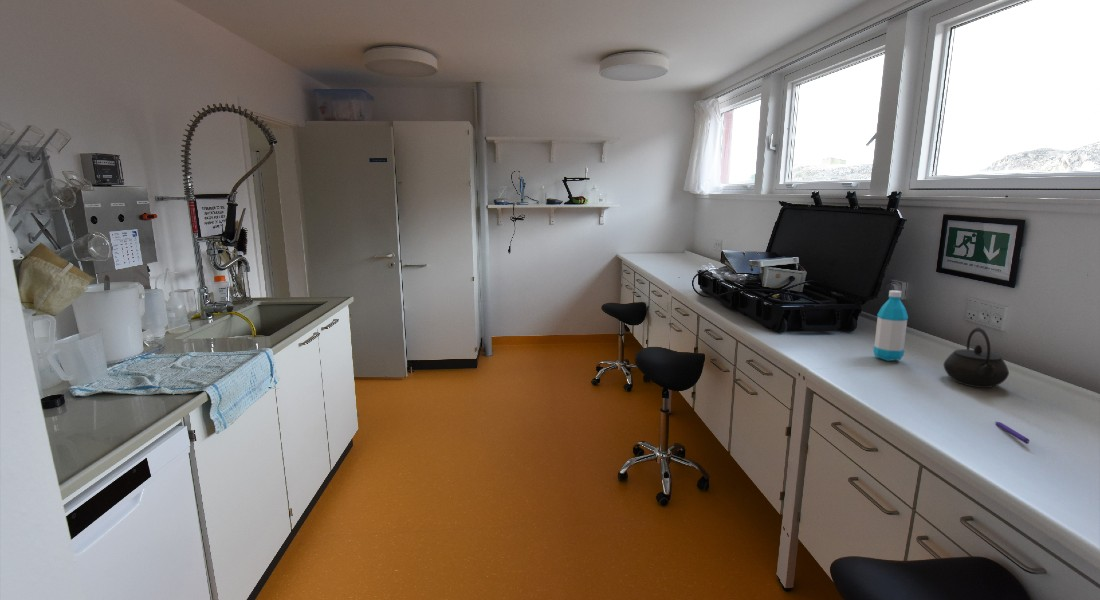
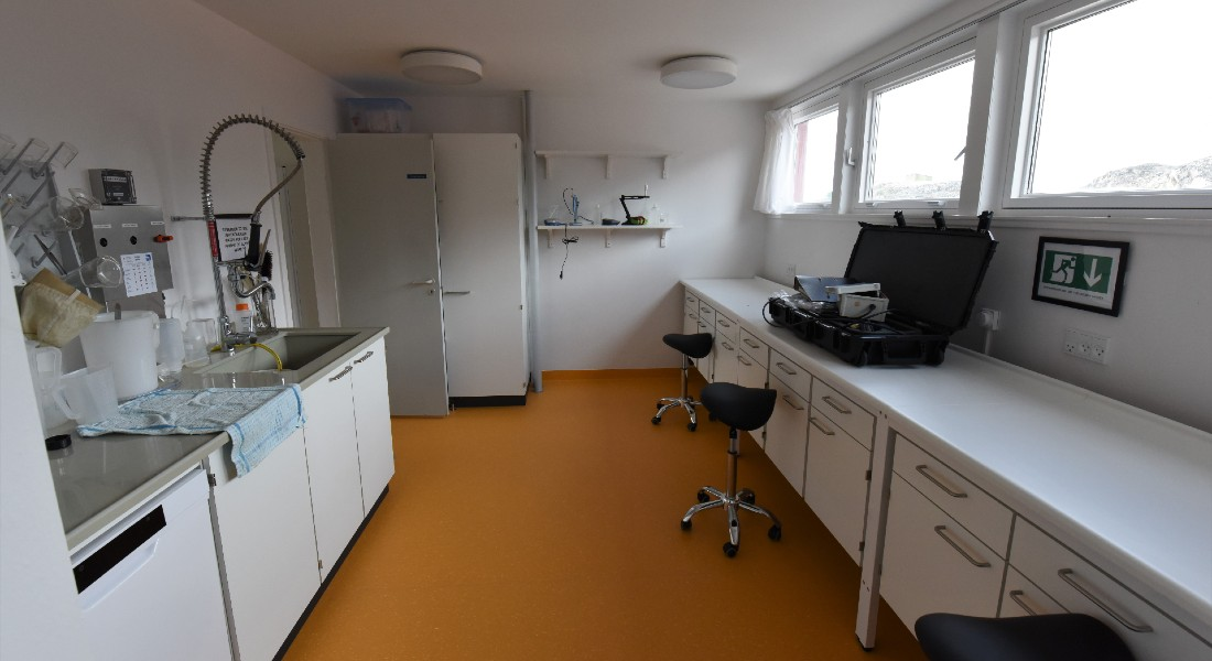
- water bottle (891, 325)
- kettle (978, 356)
- pen (1011, 431)
